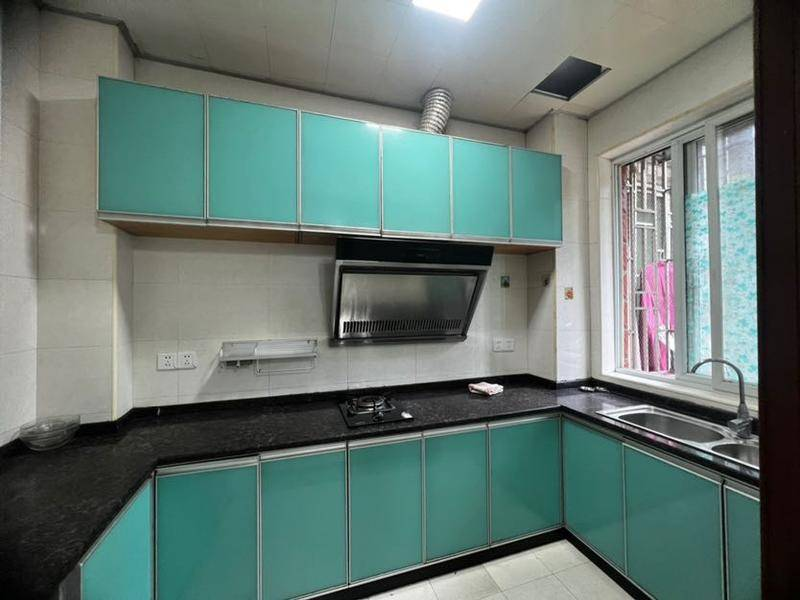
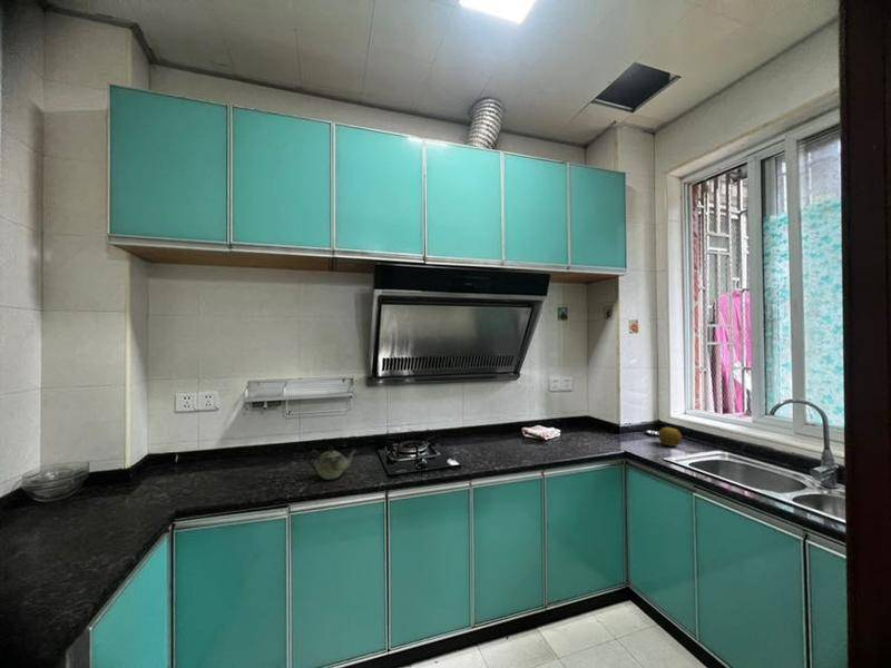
+ fruit (669, 436)
+ teapot (333, 461)
